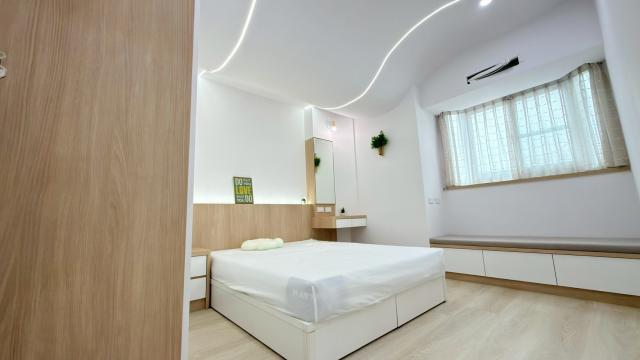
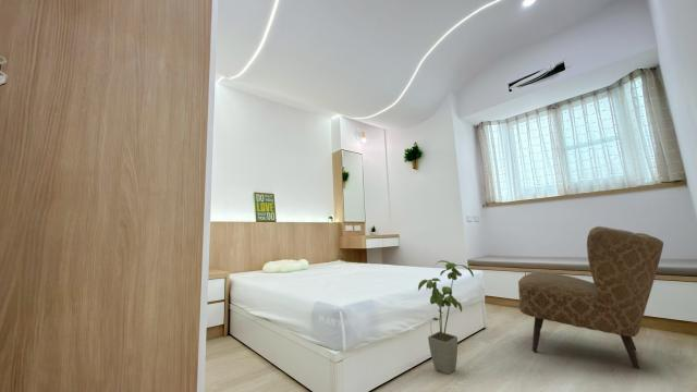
+ house plant (448, 313)
+ armchair (582, 287)
